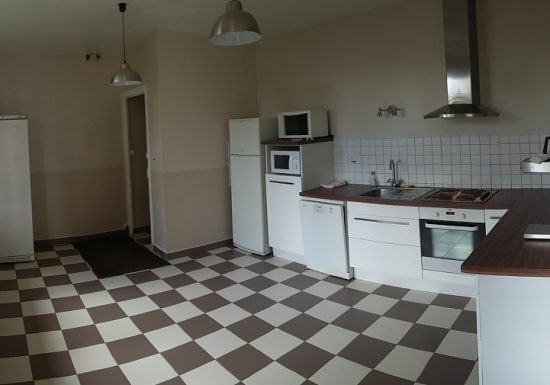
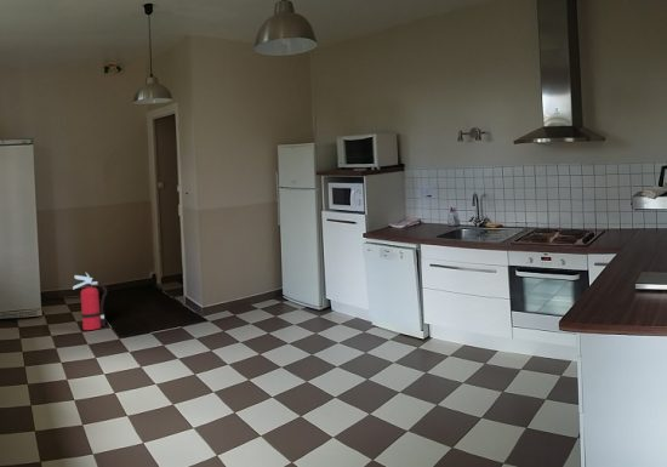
+ fire extinguisher (90, 300)
